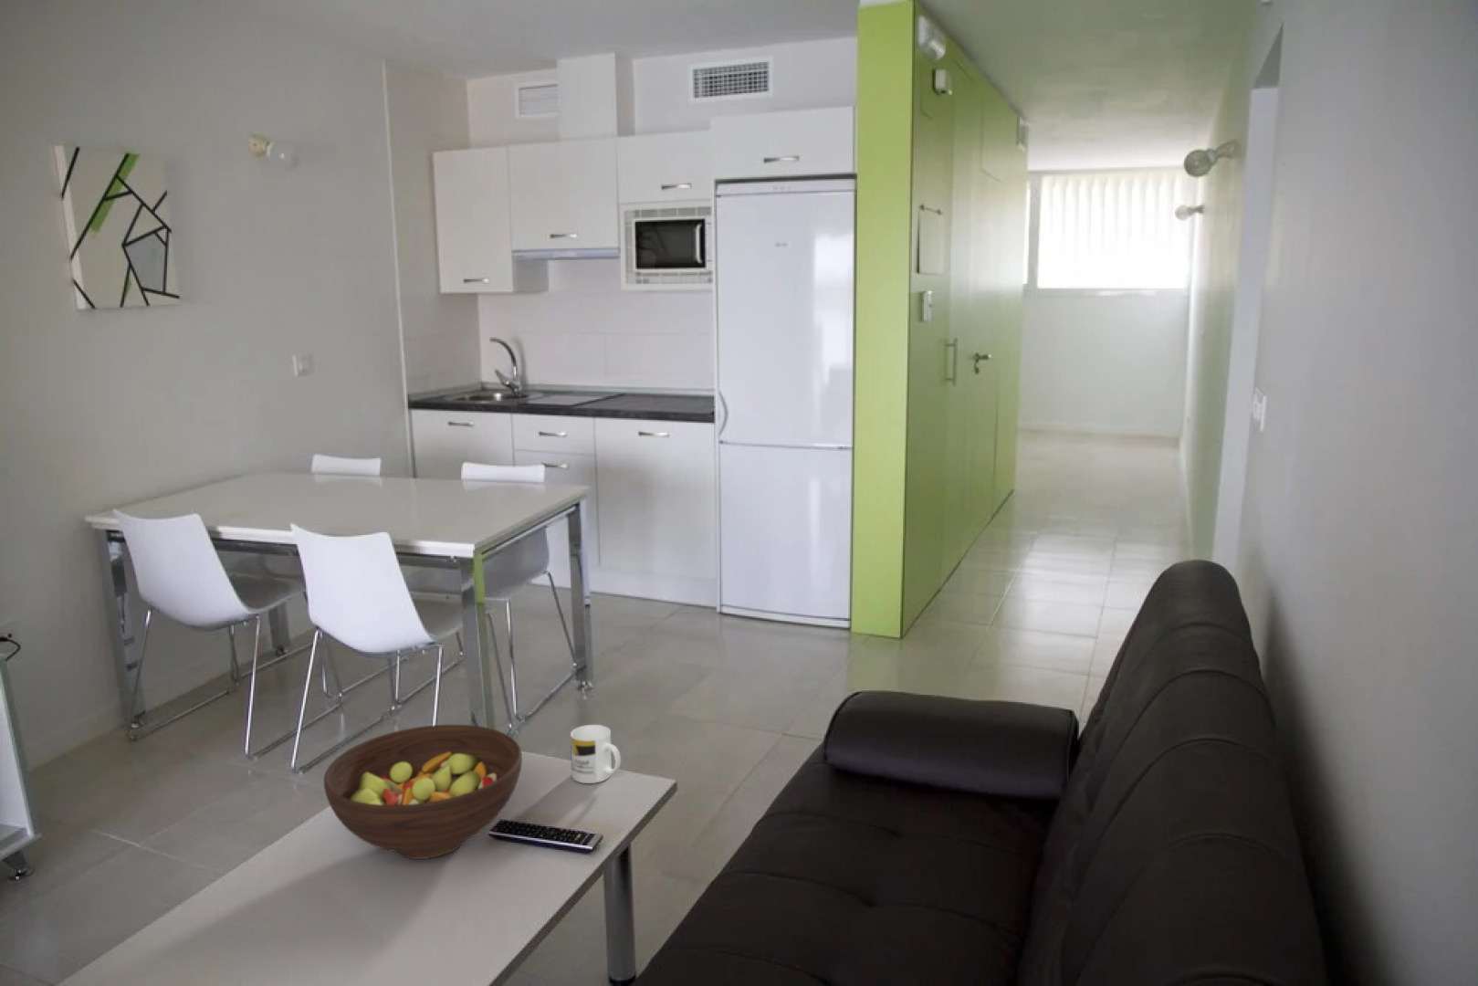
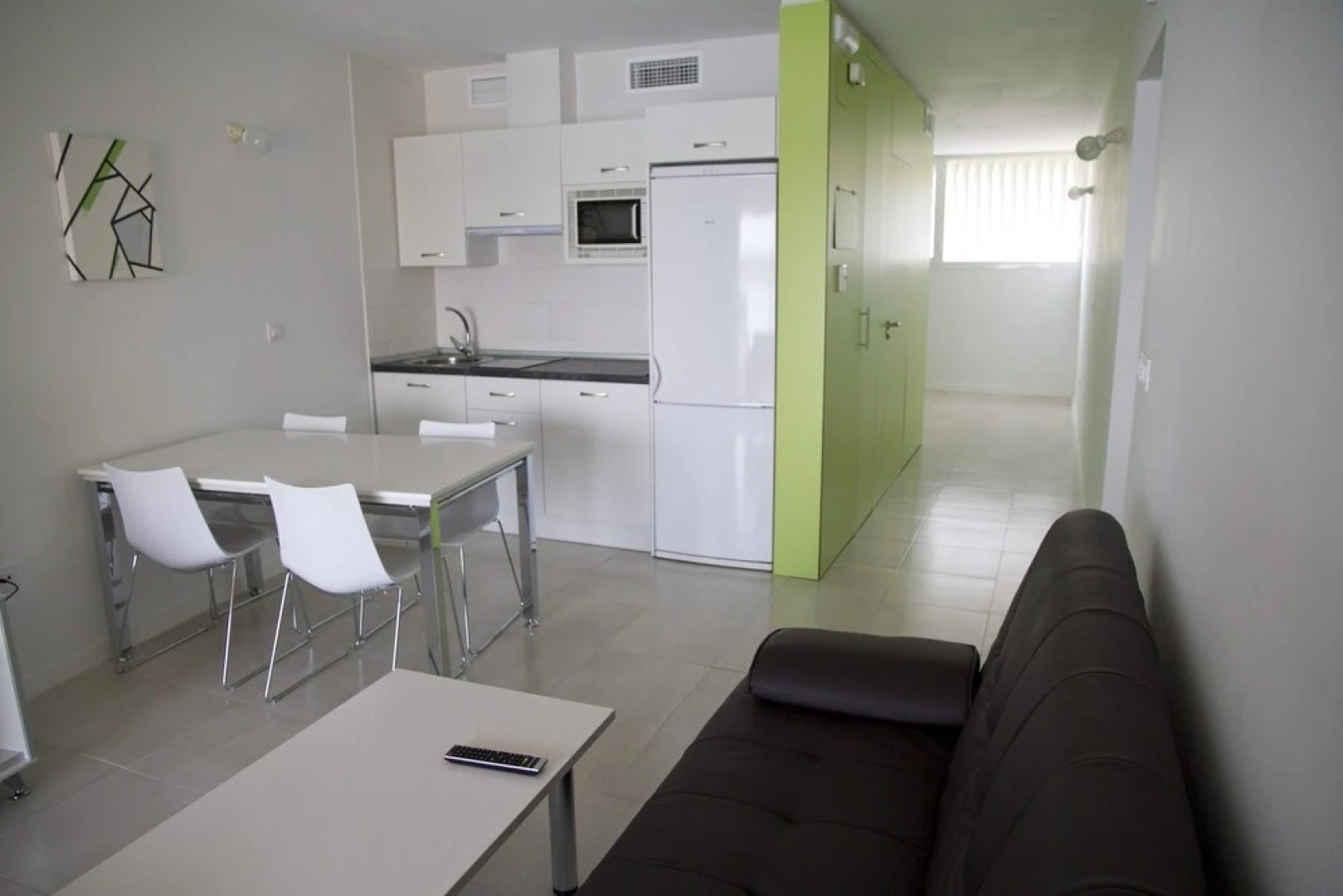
- fruit bowl (427, 801)
- mug (596, 756)
